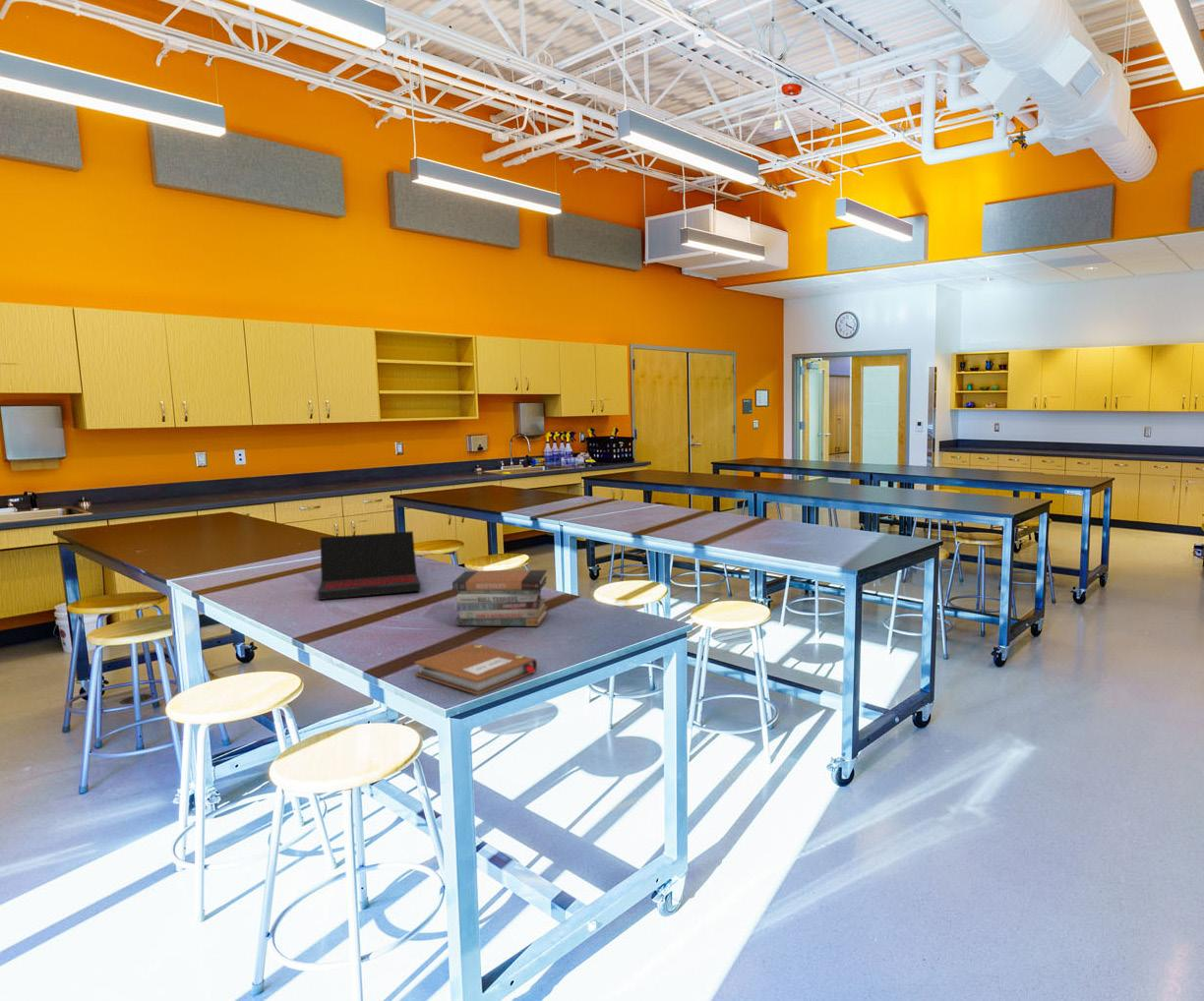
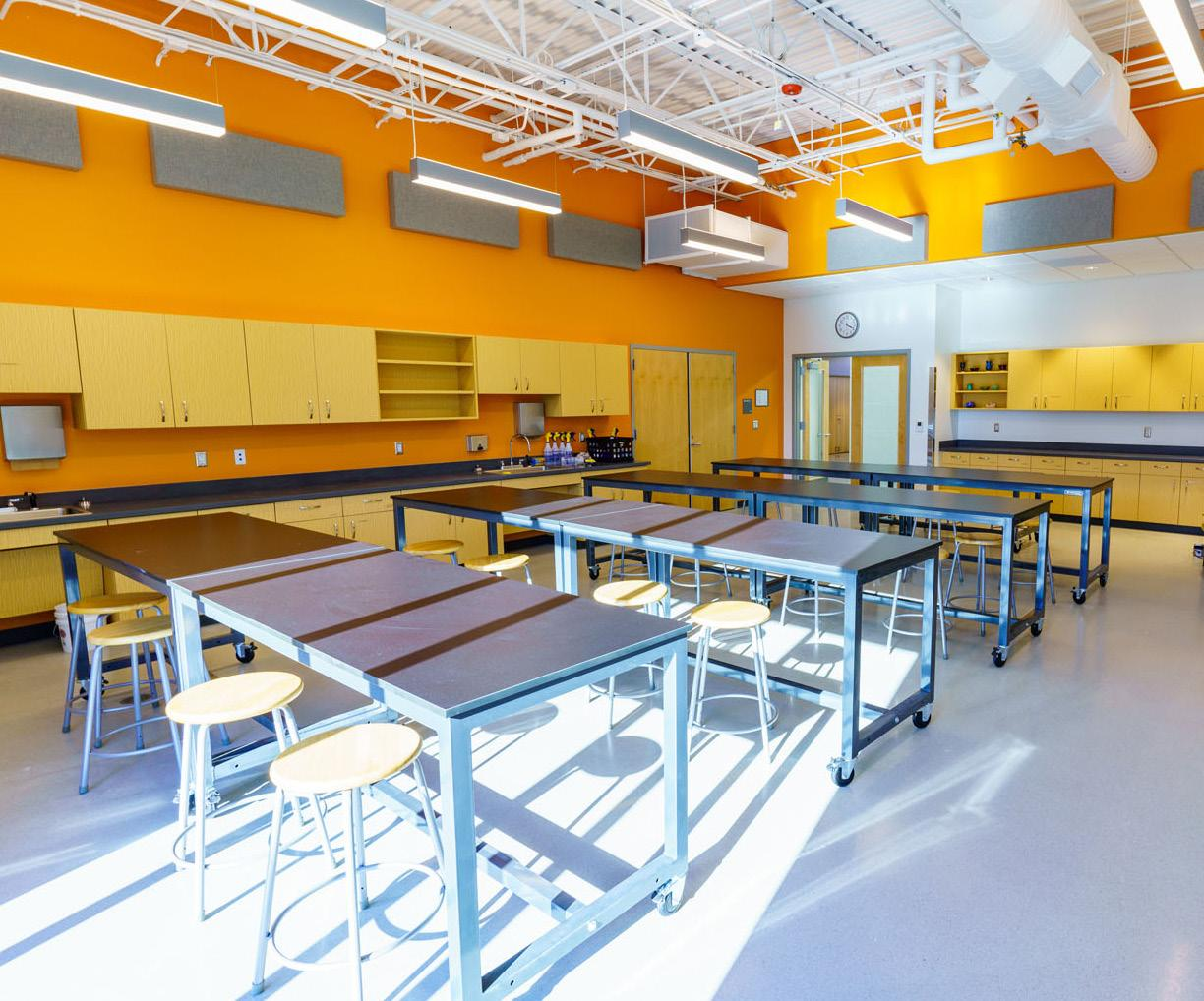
- notebook (478, 667)
- laptop (369, 562)
- book stack (501, 597)
